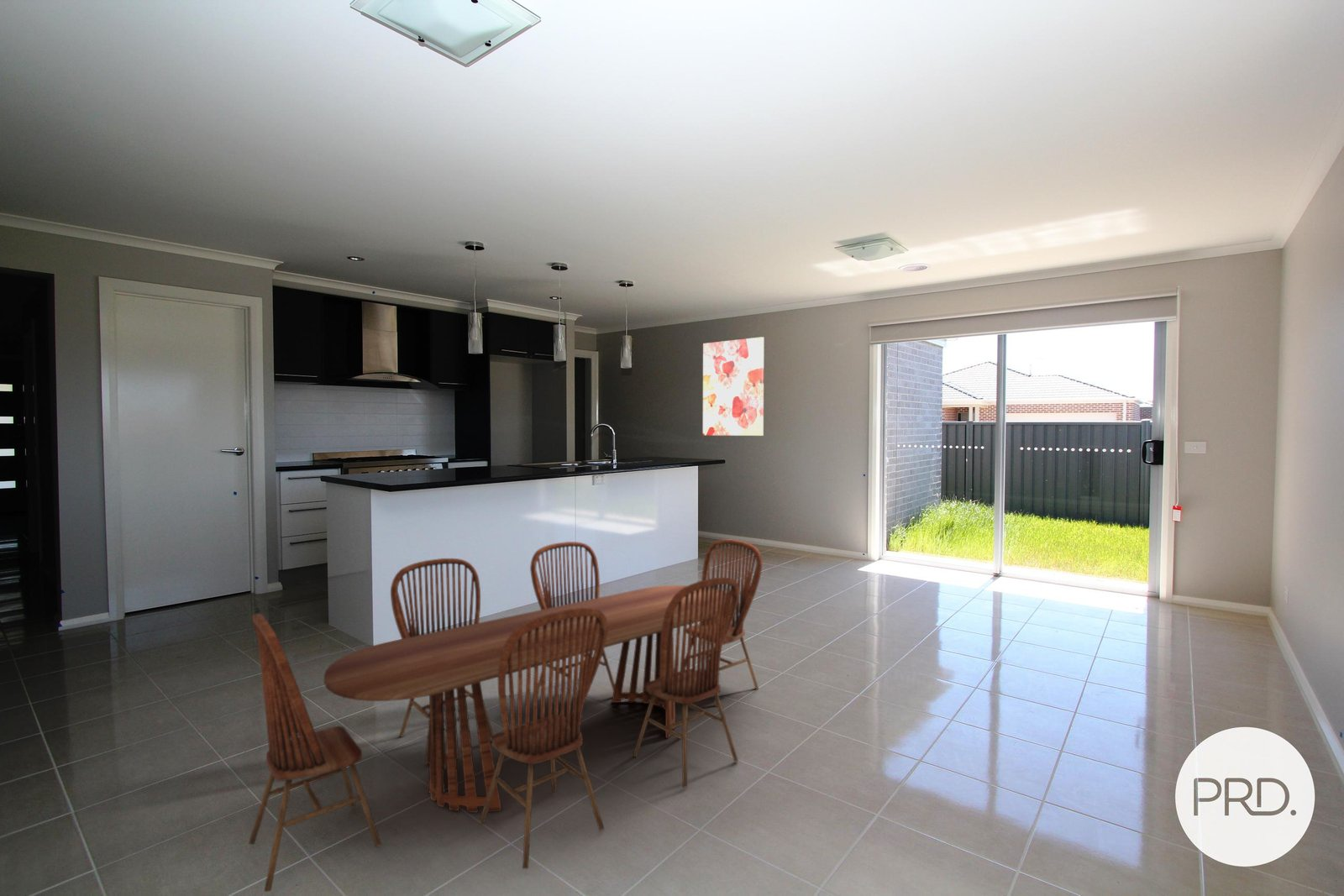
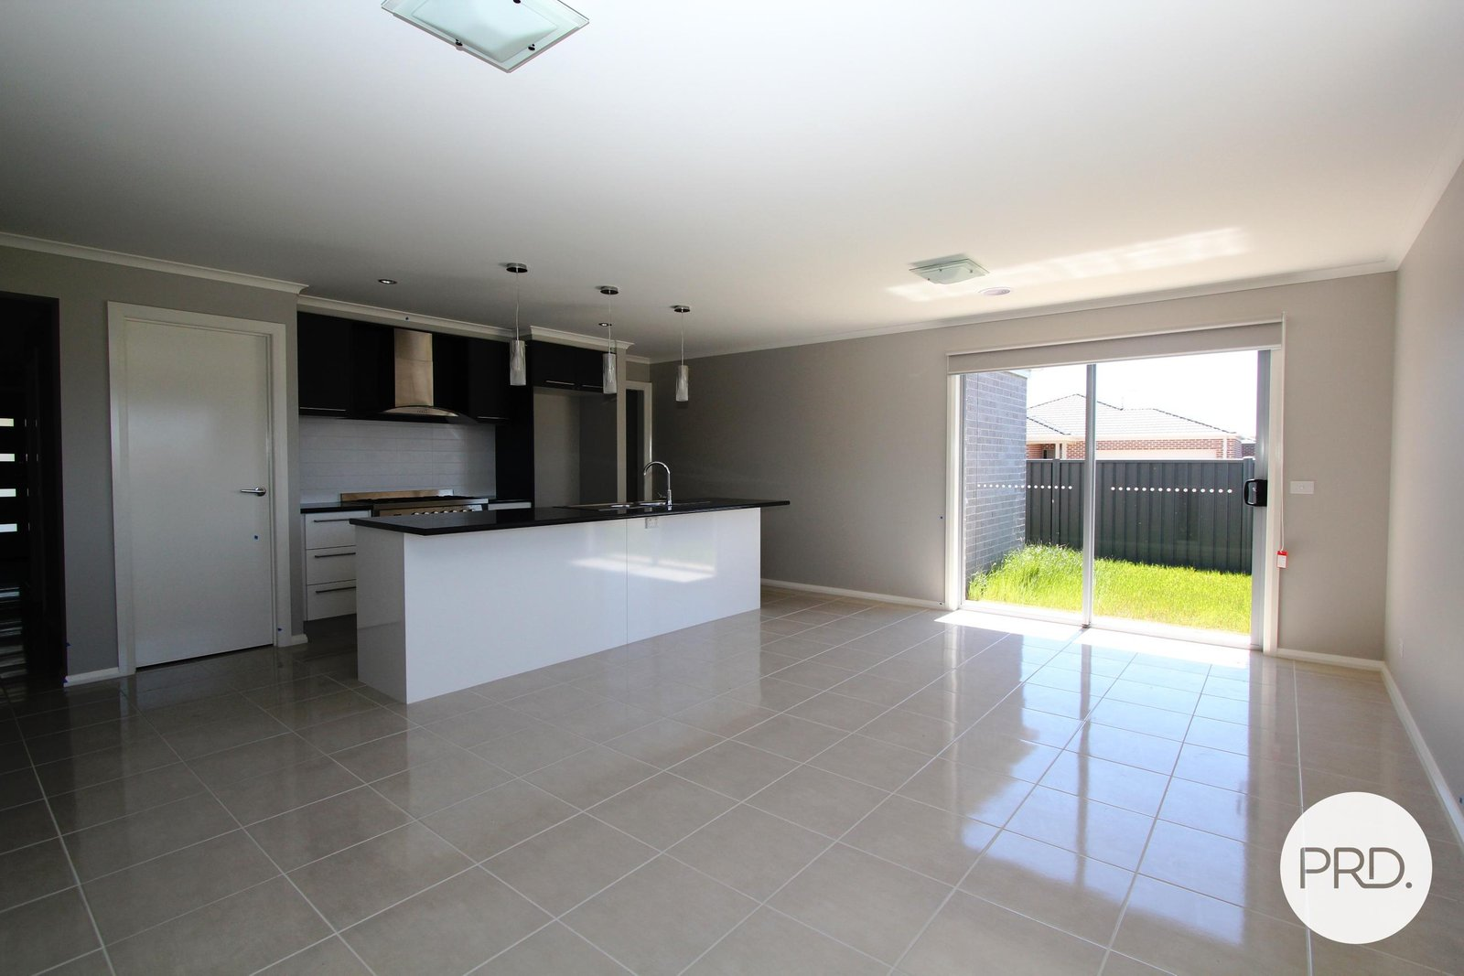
- dining set (562, 658)
- wall art (732, 388)
